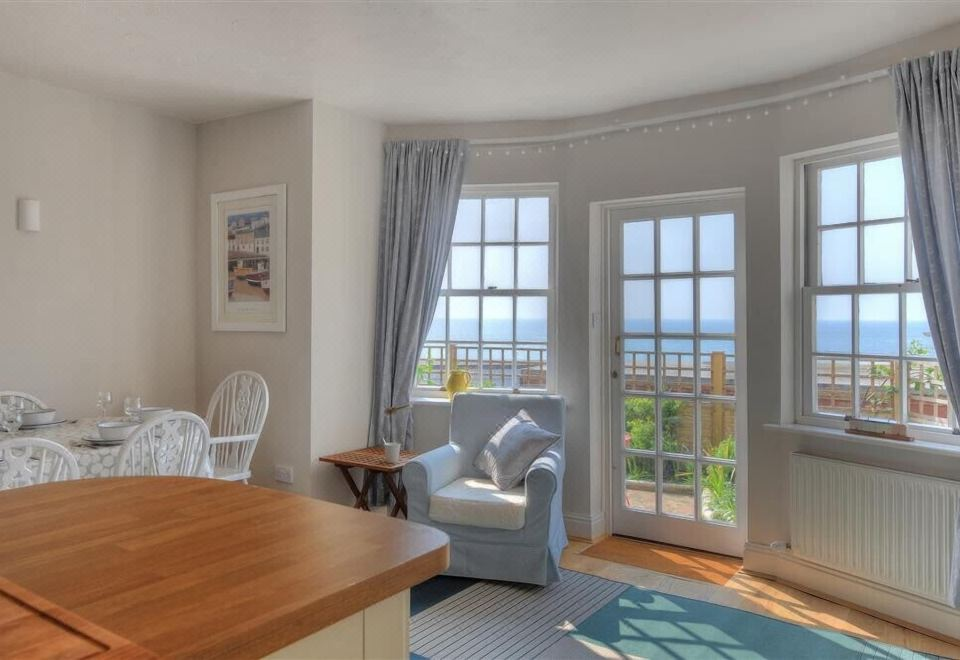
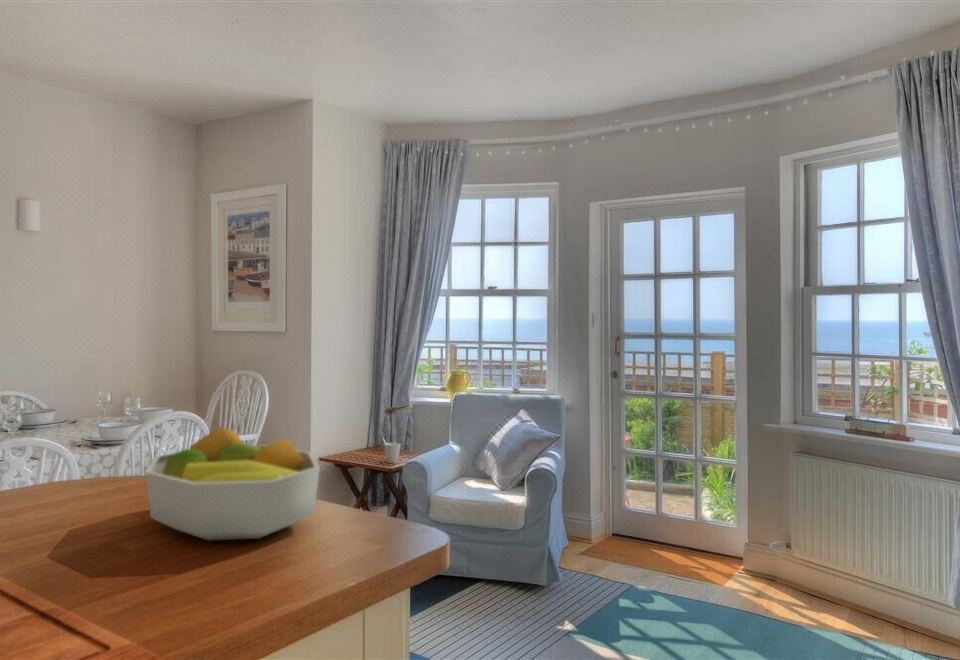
+ fruit bowl (234, 477)
